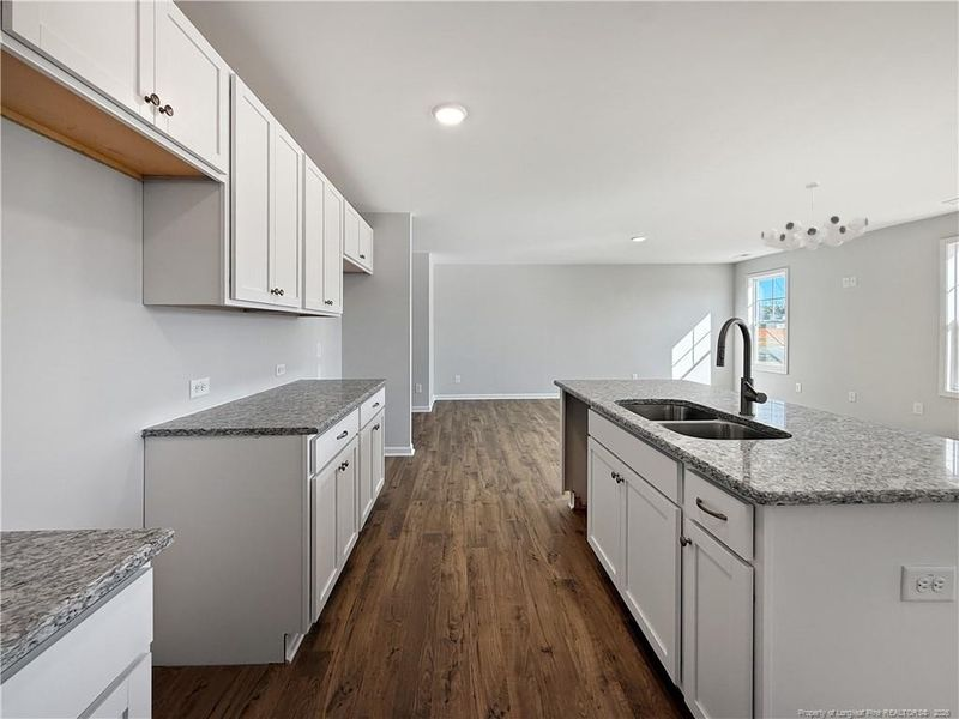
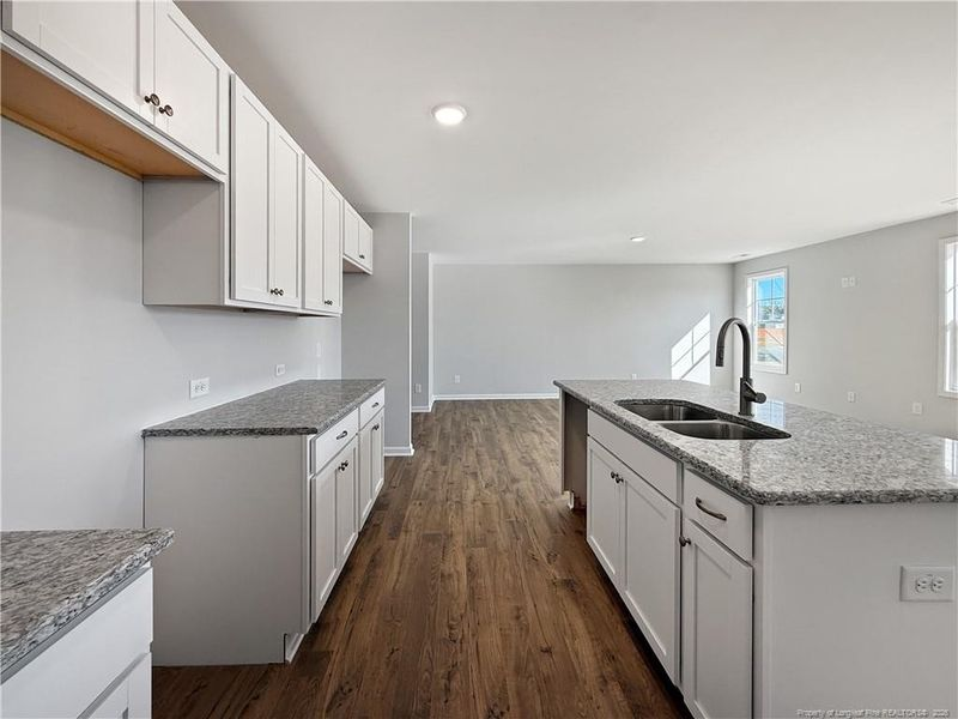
- chandelier (812, 215)
